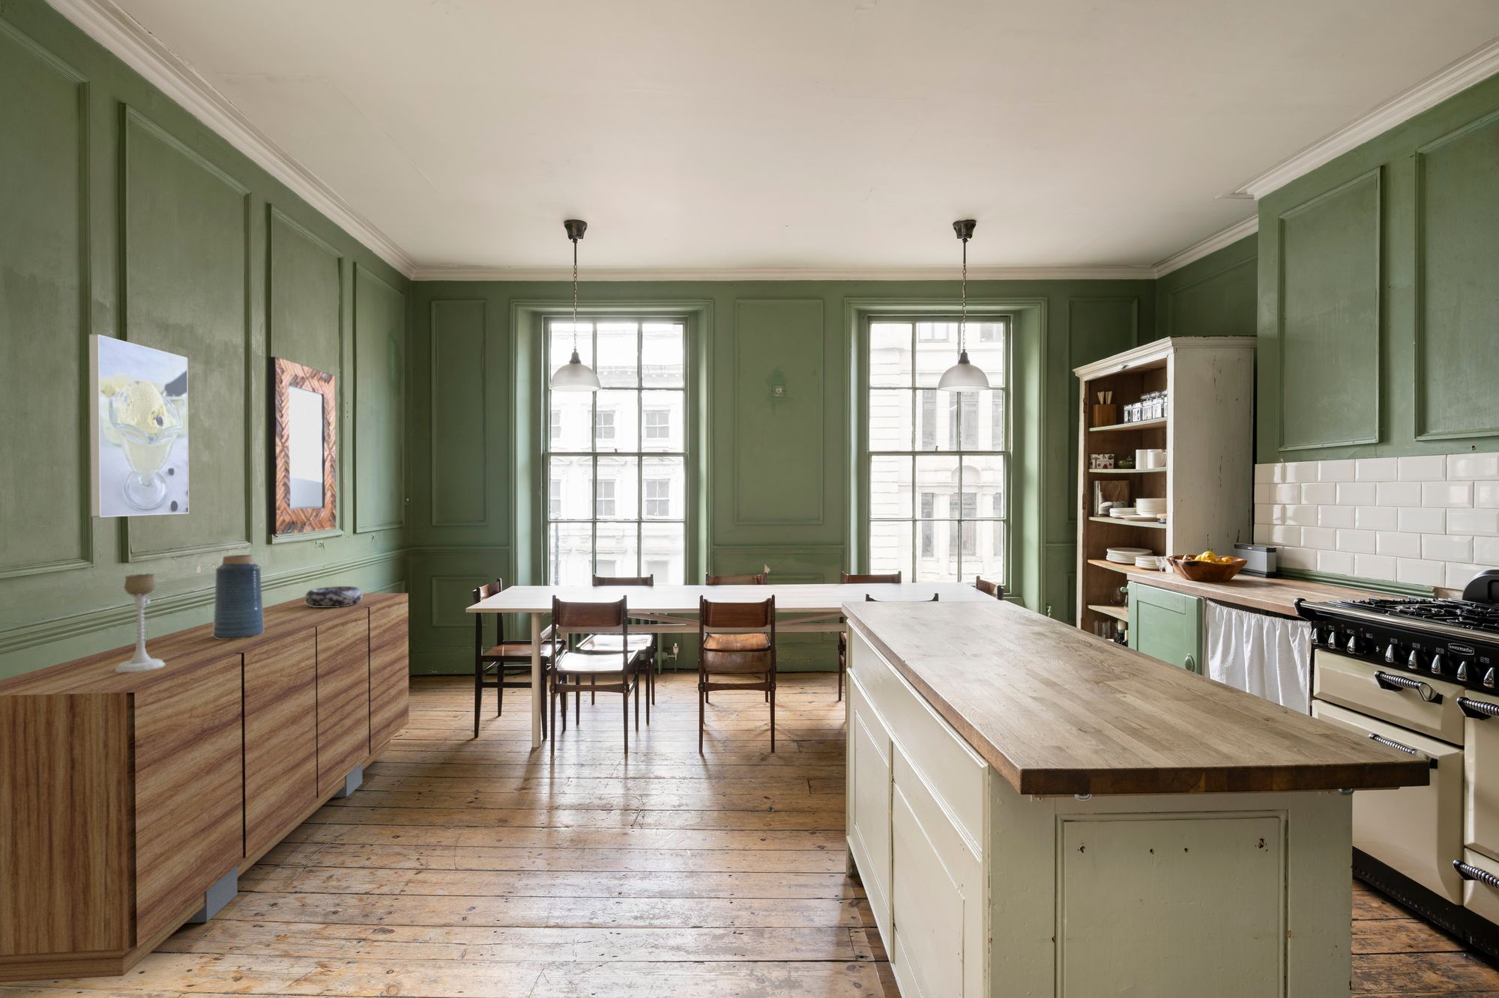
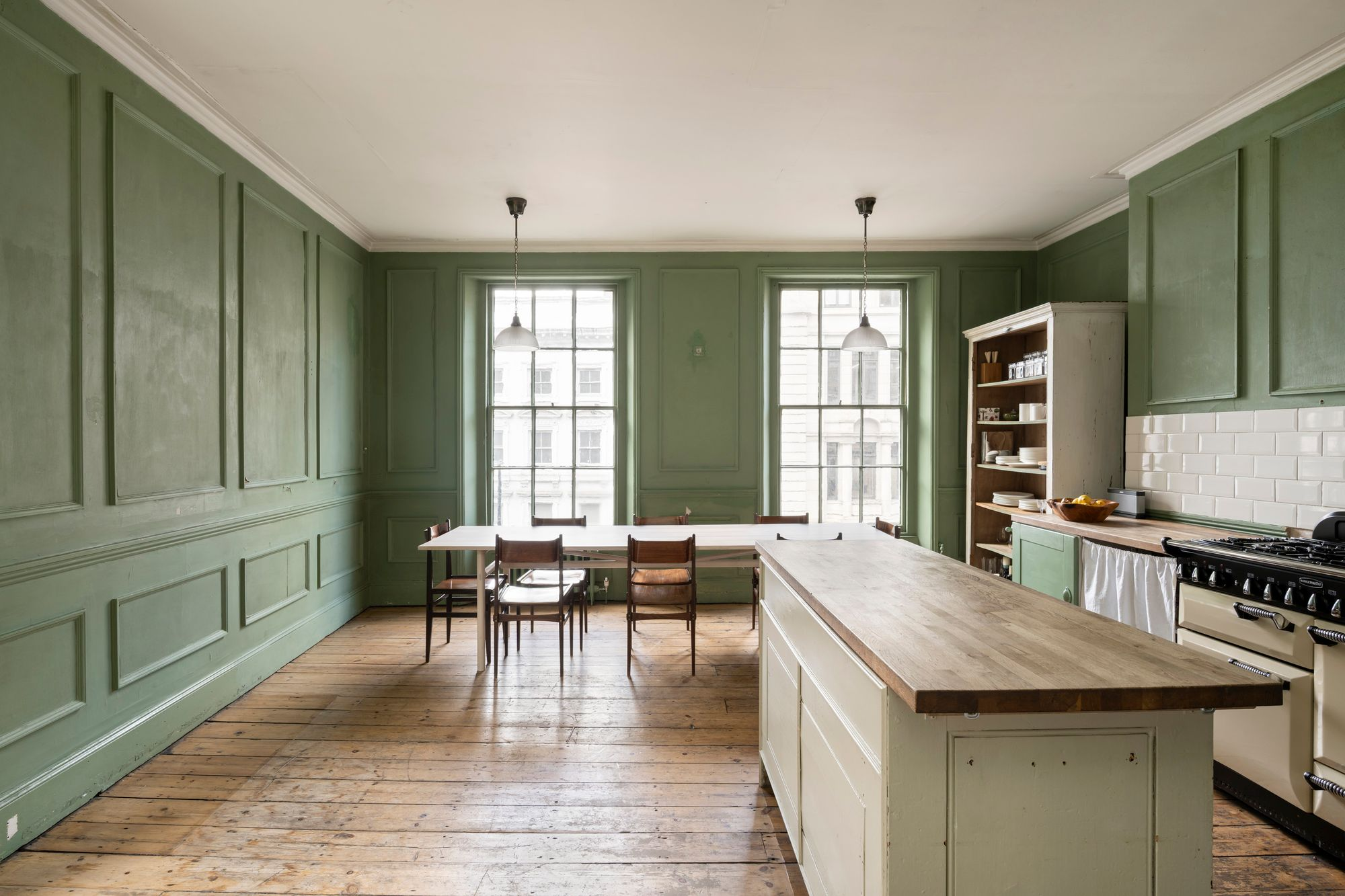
- vase (239, 595)
- sideboard (253, 734)
- candle holder (140, 620)
- decorative bowl (333, 597)
- home mirror (304, 449)
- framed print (143, 430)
